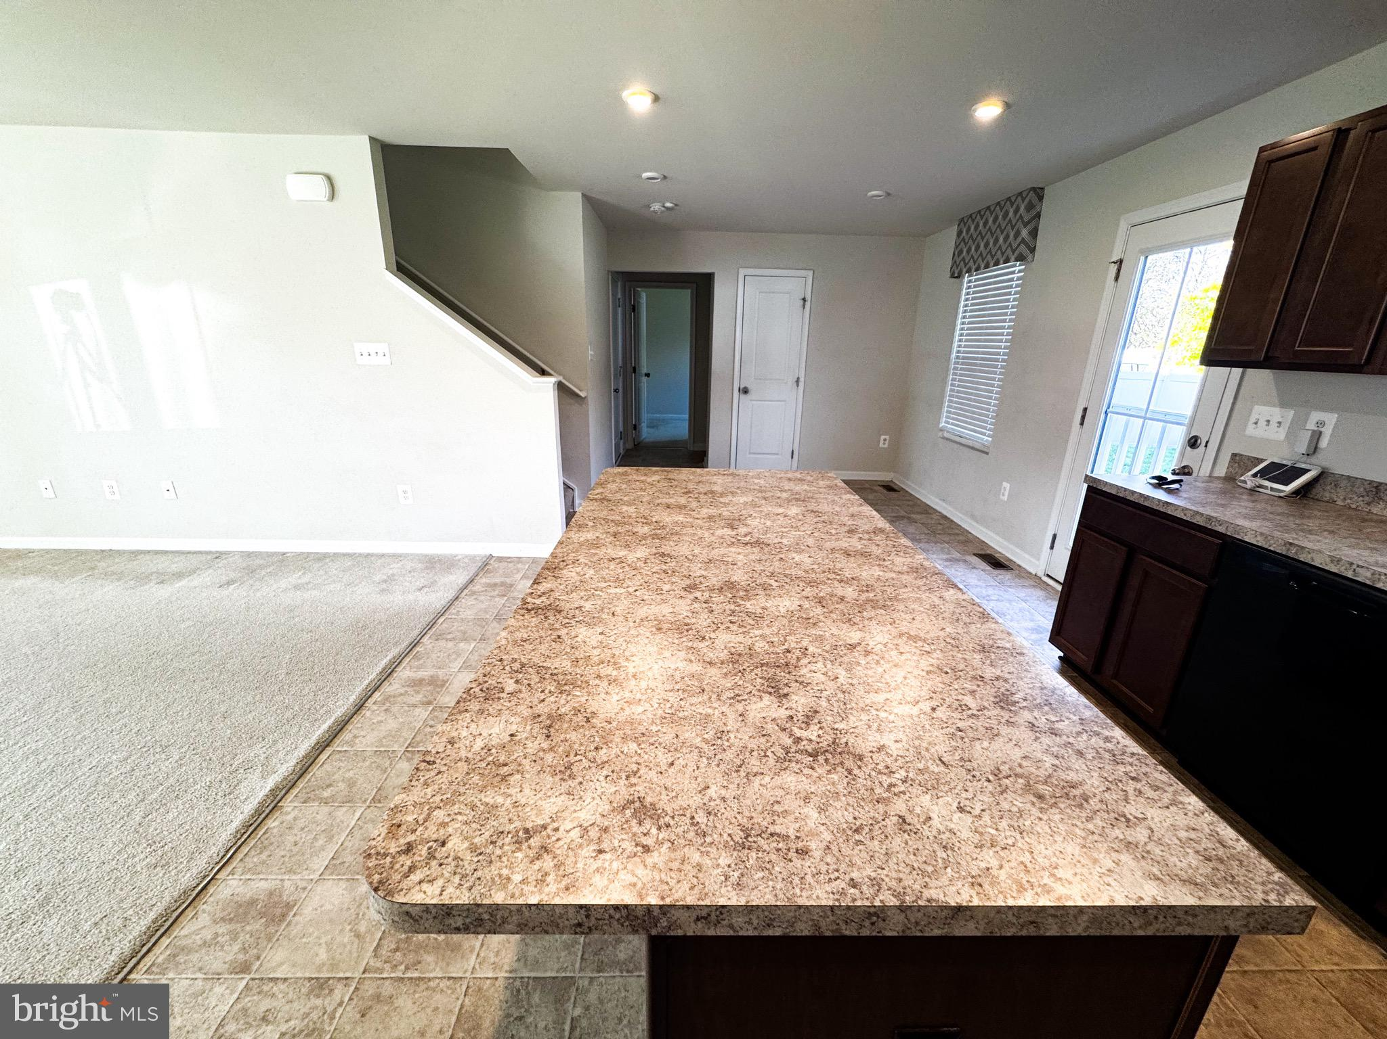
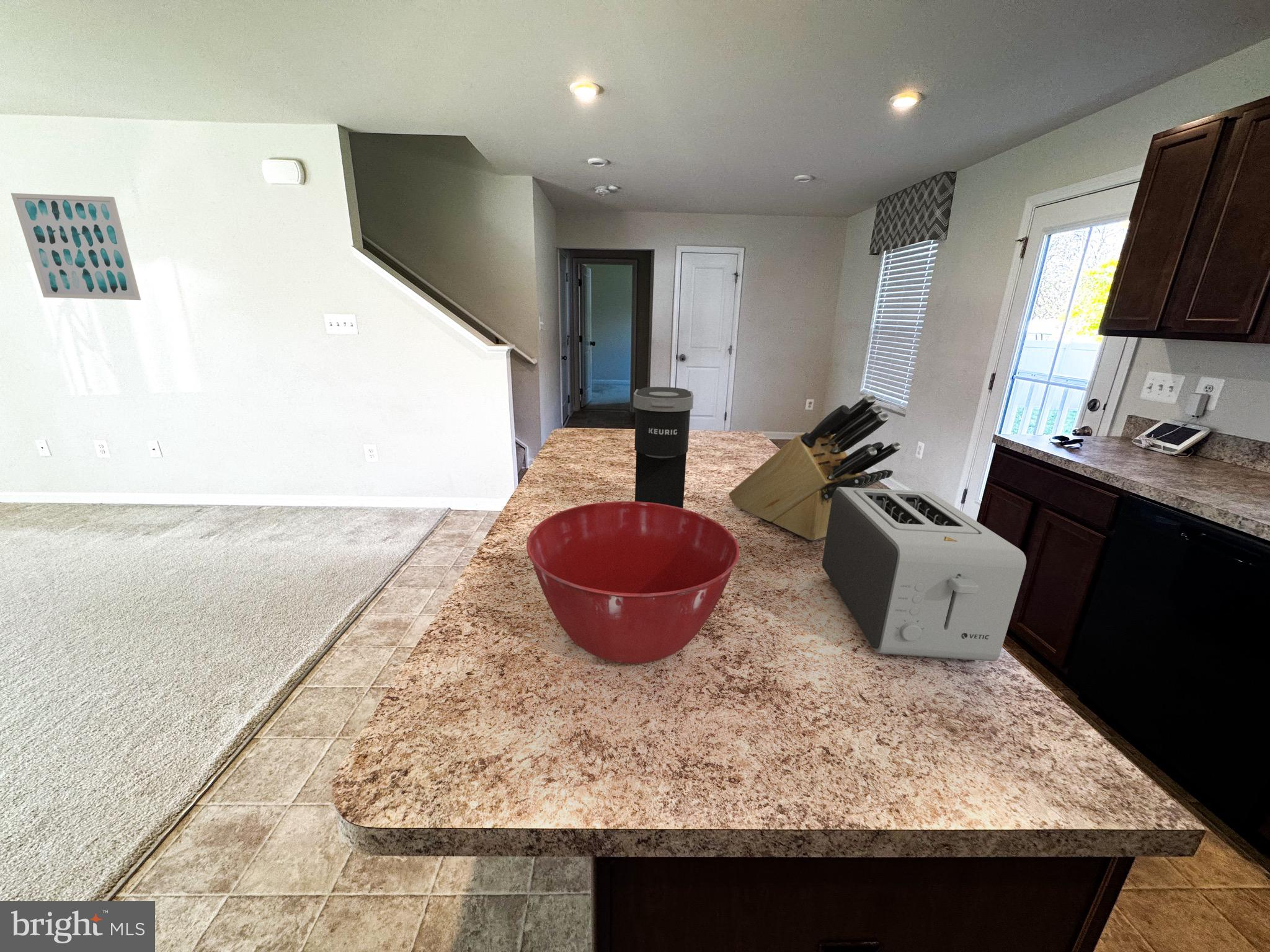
+ wall art (78, 248)
+ knife block (806, 459)
+ mixing bowl (632, 587)
+ coffee maker (661, 459)
+ toaster (908, 568)
